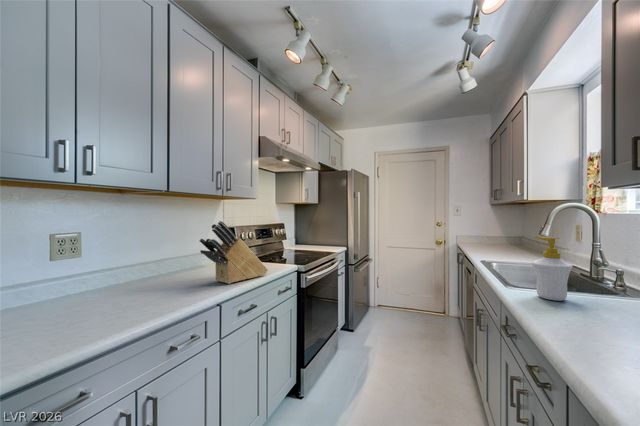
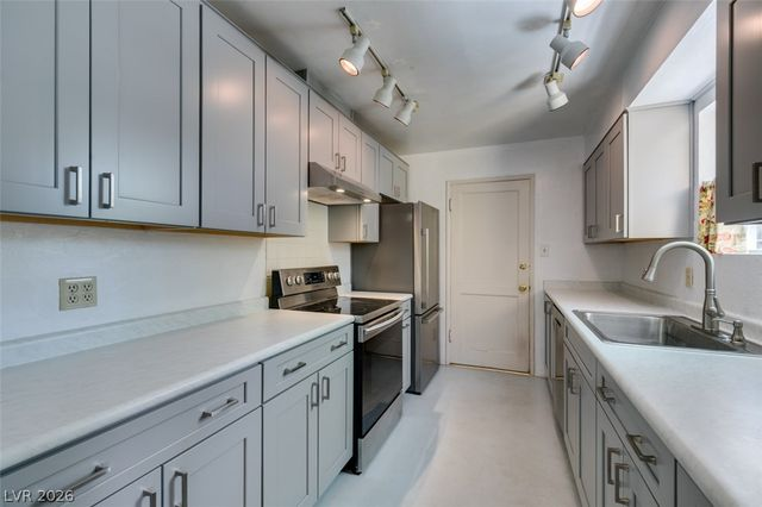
- soap bottle (551, 267)
- knife block (235, 250)
